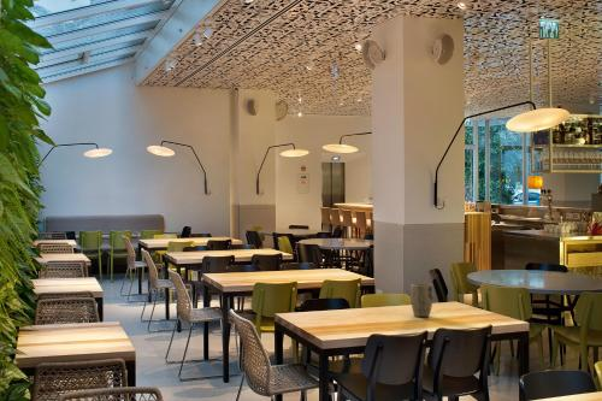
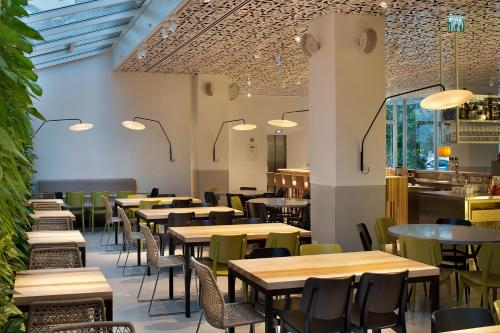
- plant pot (421, 300)
